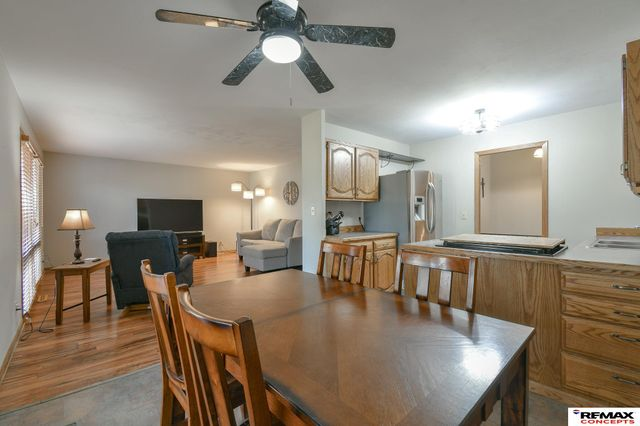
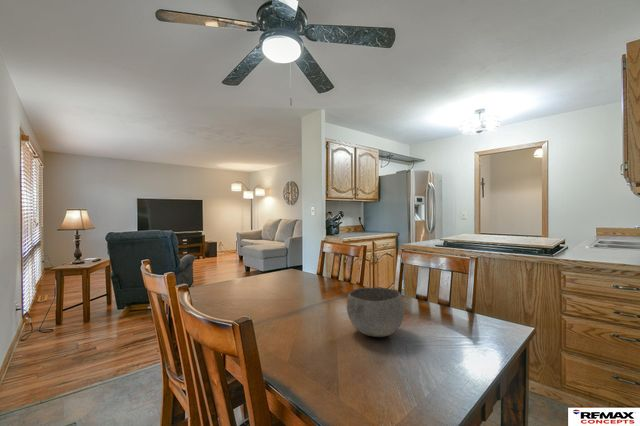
+ bowl (375, 312)
